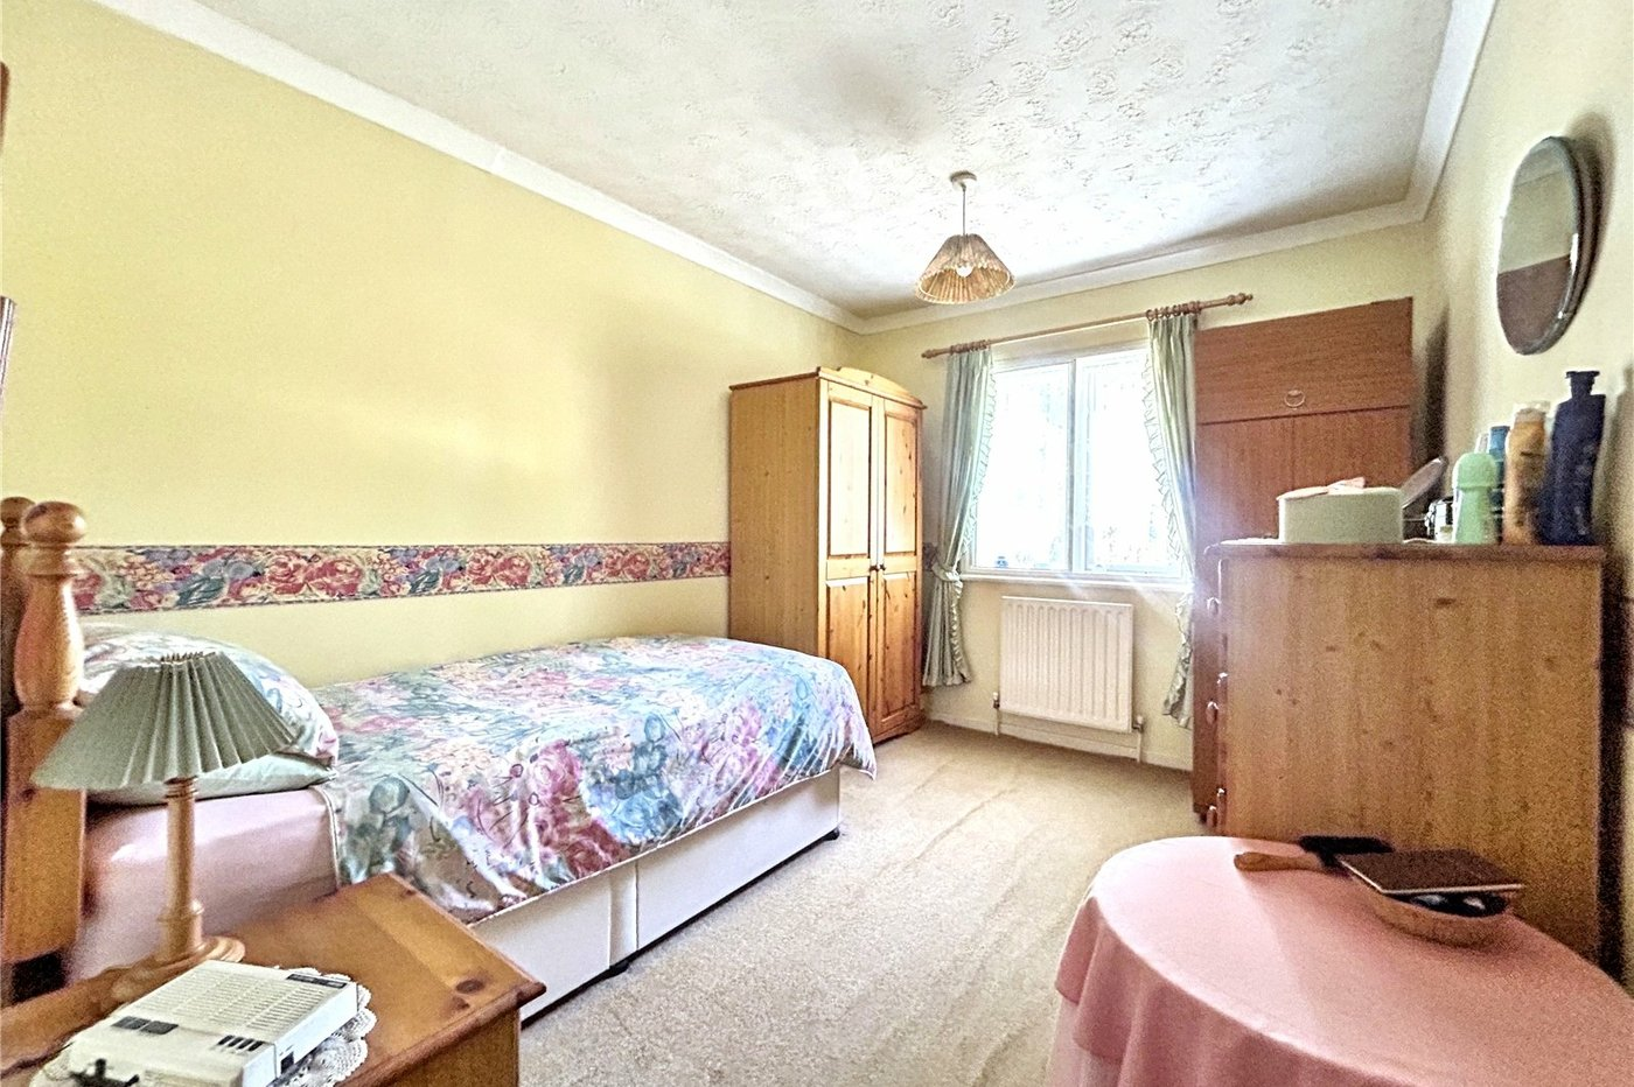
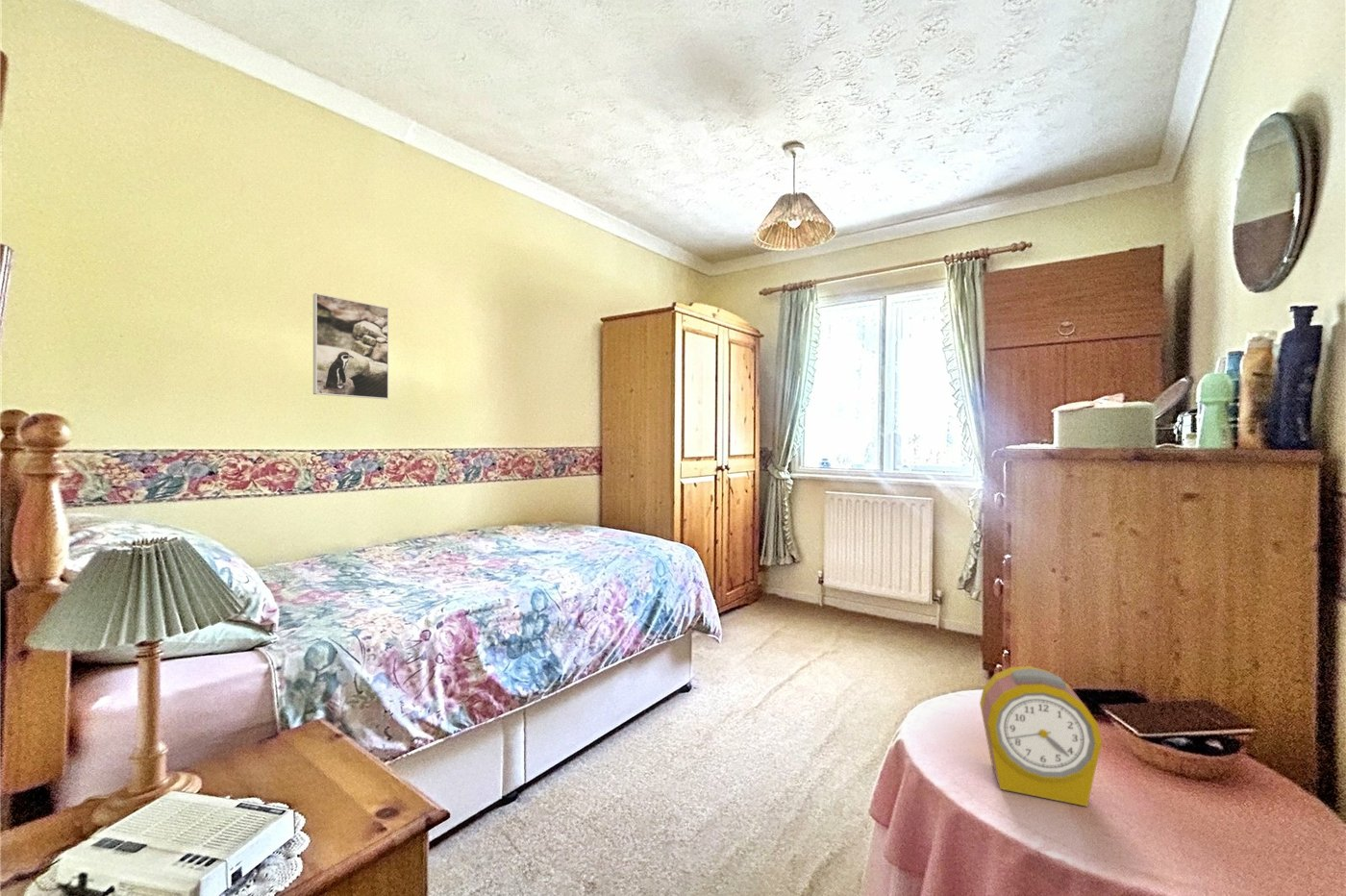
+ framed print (352, 349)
+ alarm clock (1036, 727)
